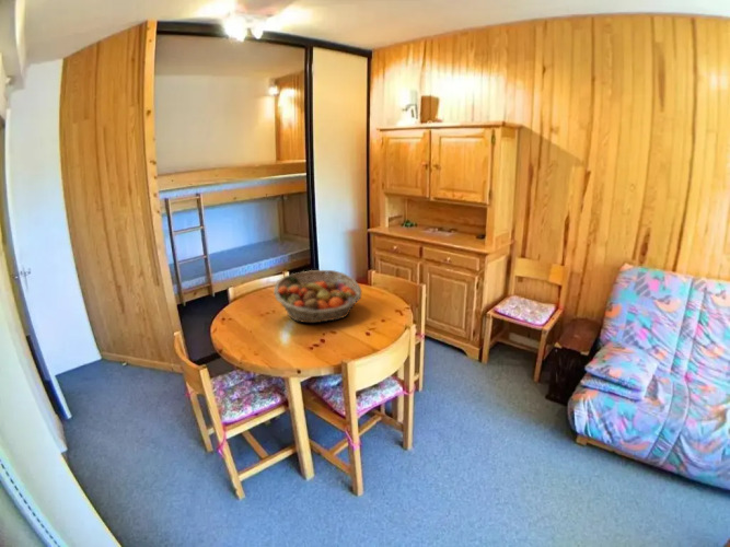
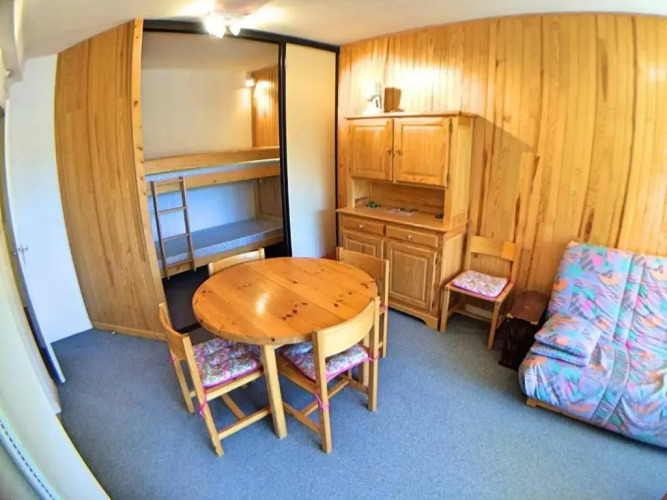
- fruit basket (317, 295)
